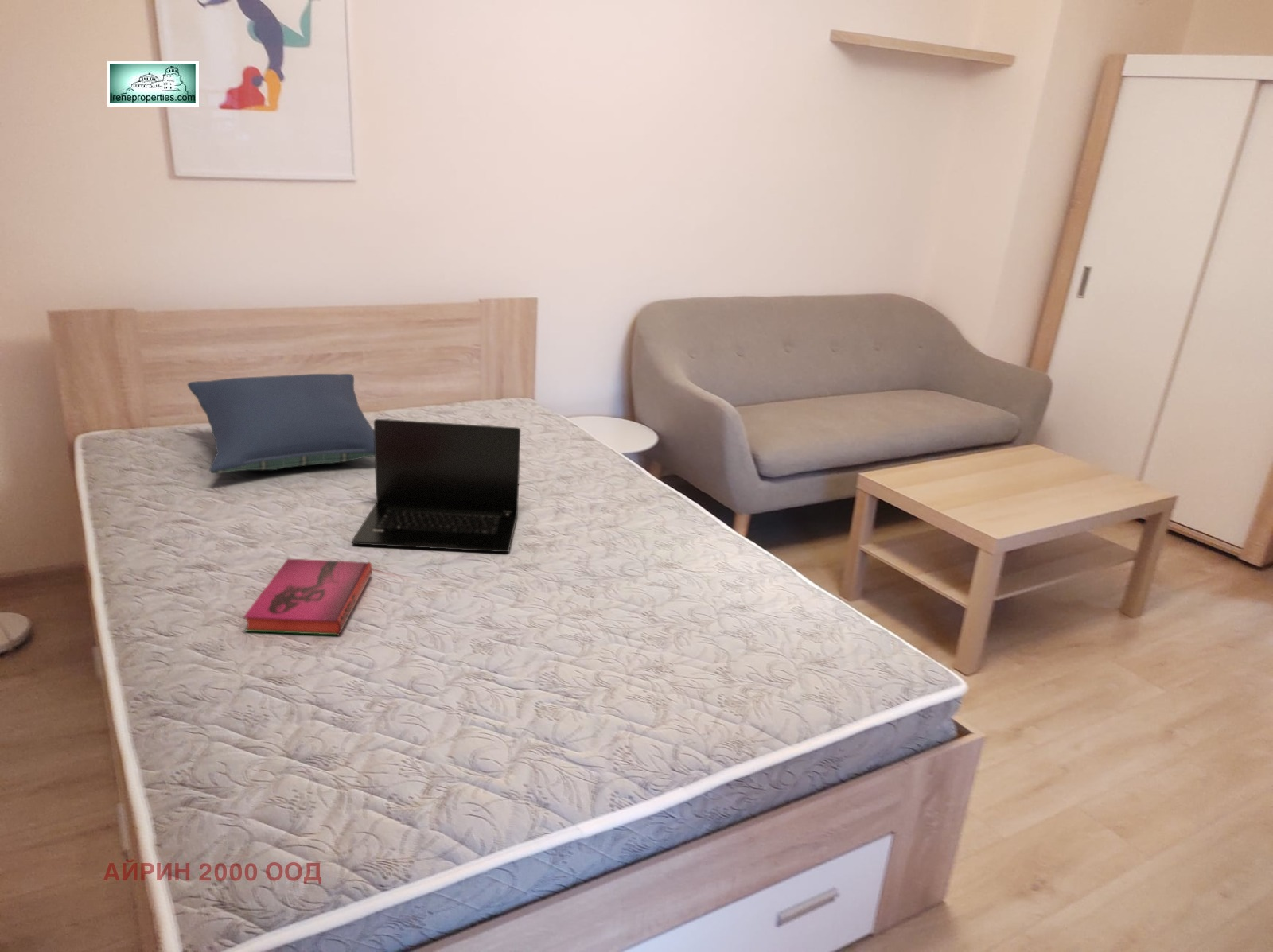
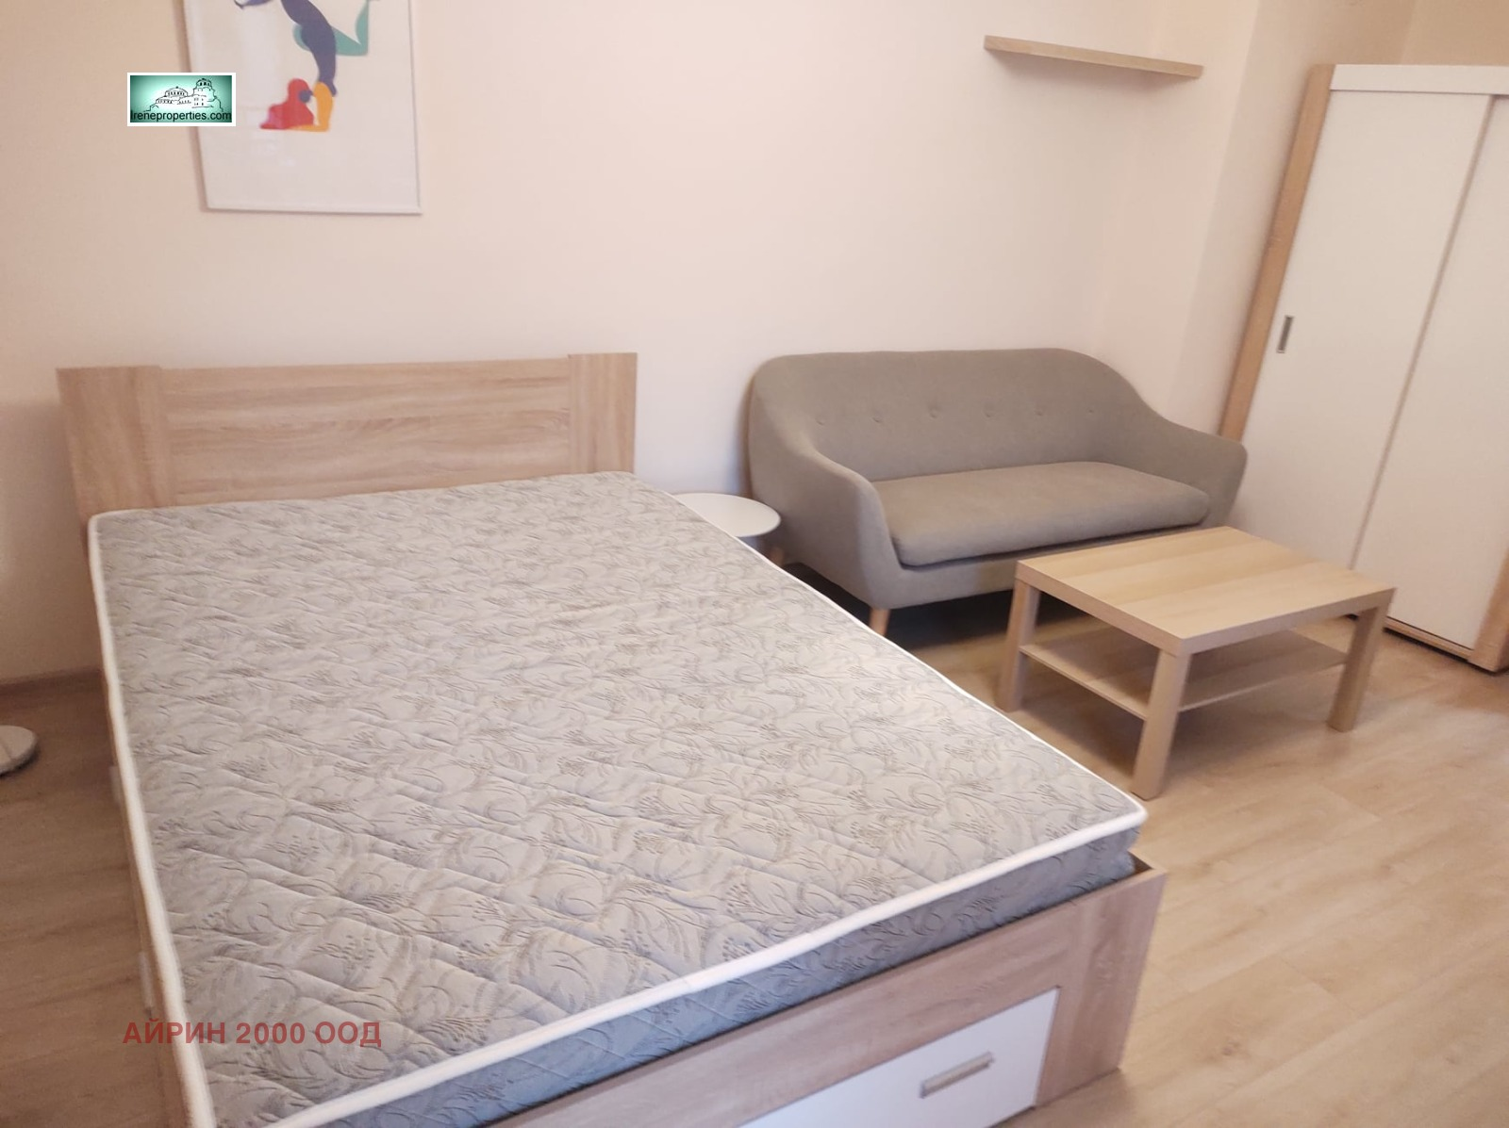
- hardback book (313, 594)
- pillow (288, 418)
- laptop (439, 484)
